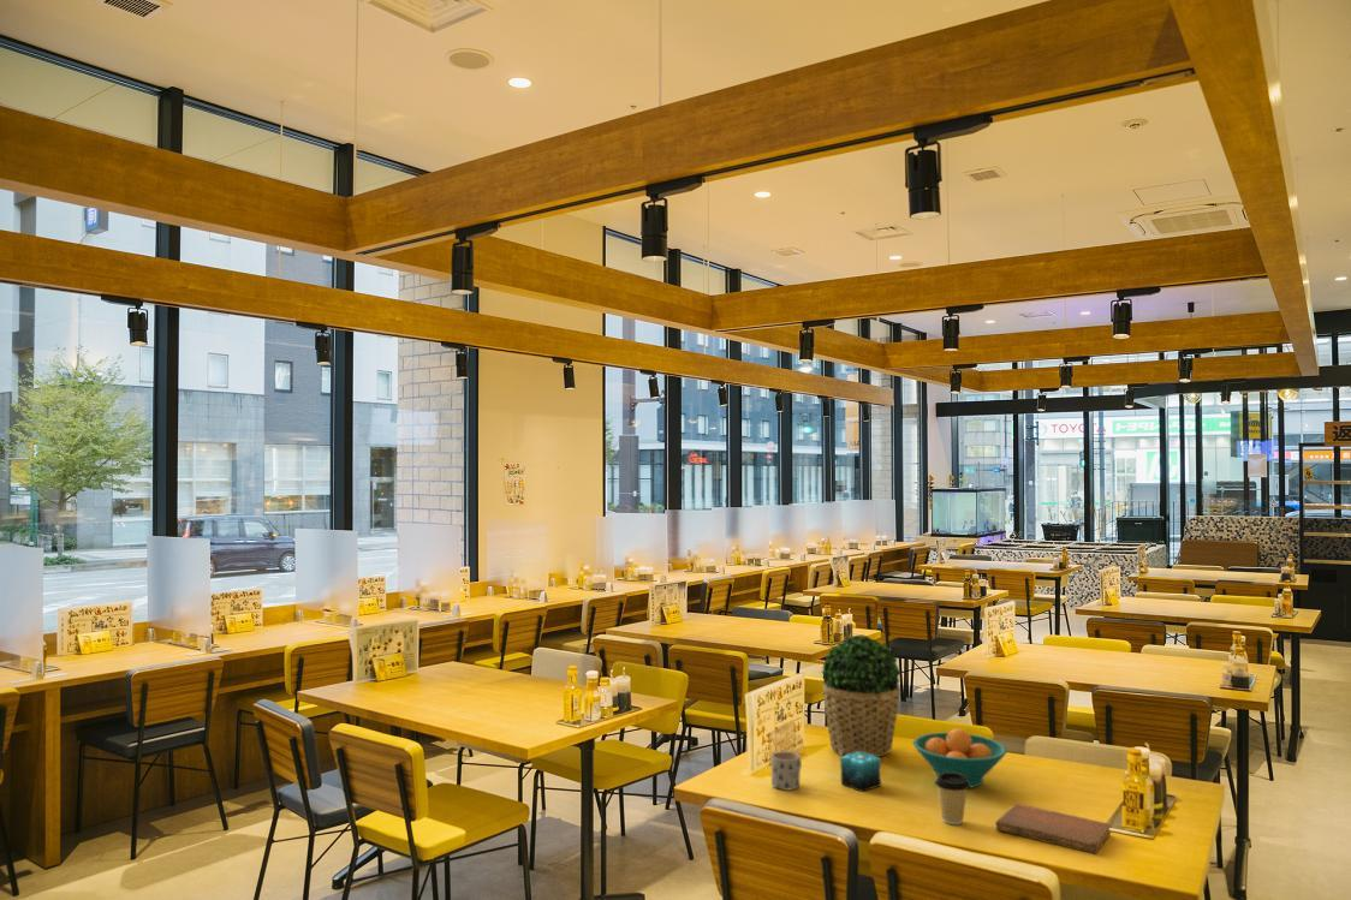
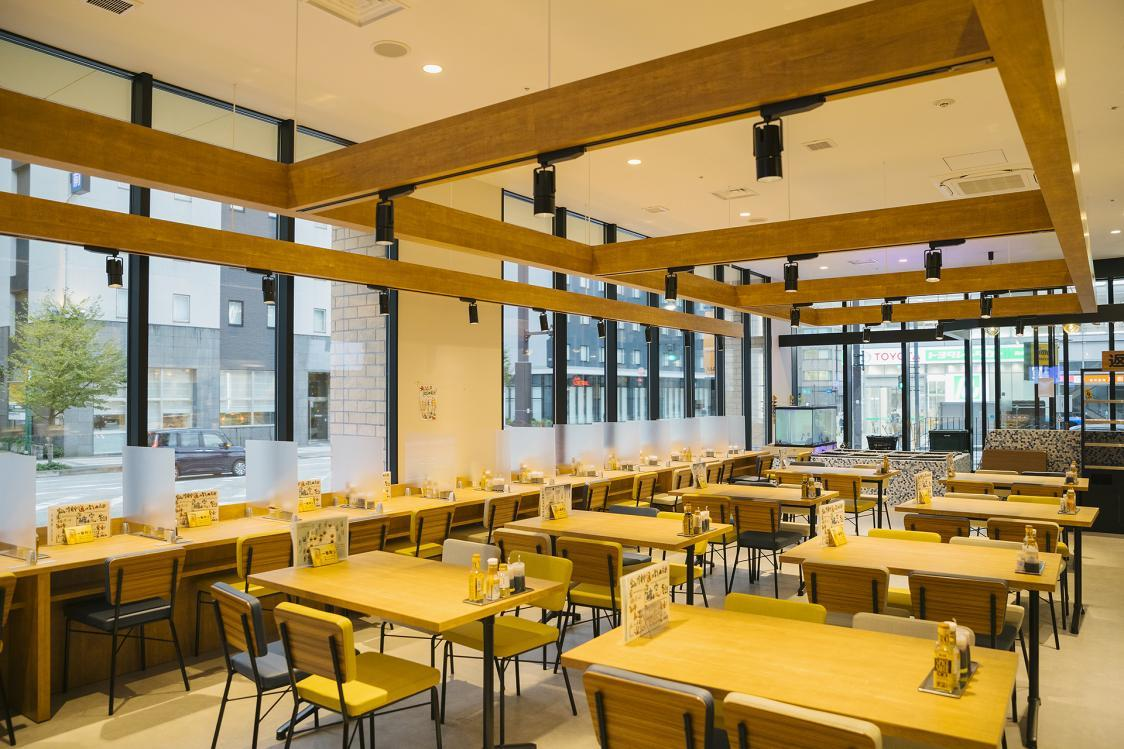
- candle (861, 764)
- notebook (1053, 827)
- potted plant (861, 692)
- coffee cup (952, 799)
- mug (788, 769)
- fruit bowl (959, 755)
